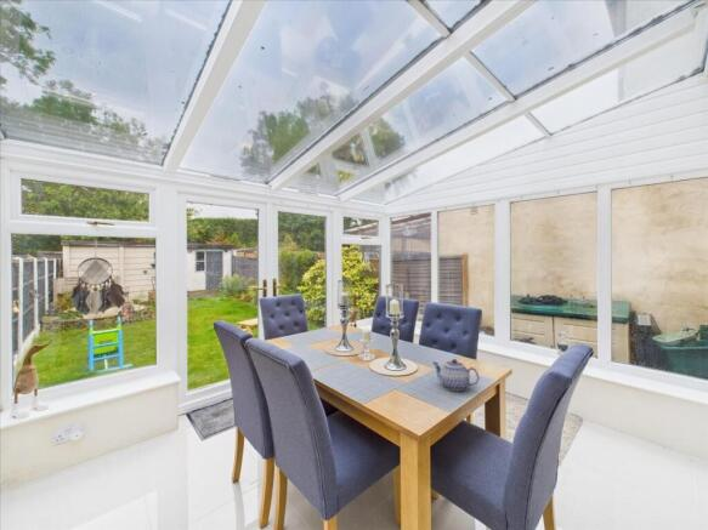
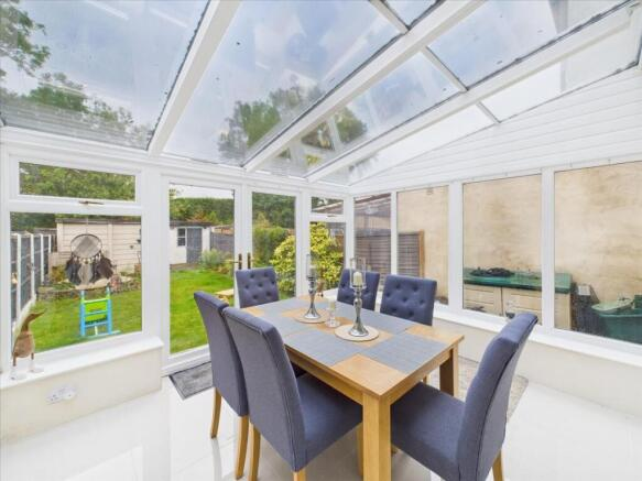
- teapot (454, 372)
